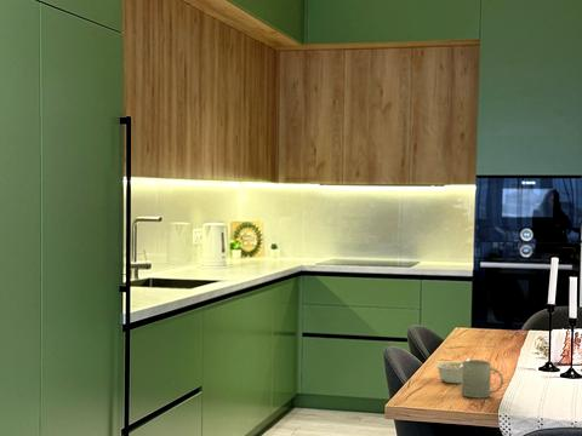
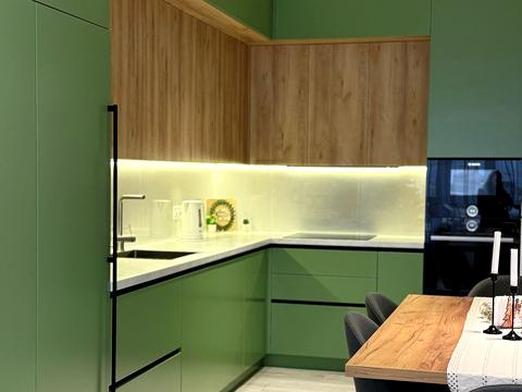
- mug (481, 379)
- legume (453, 371)
